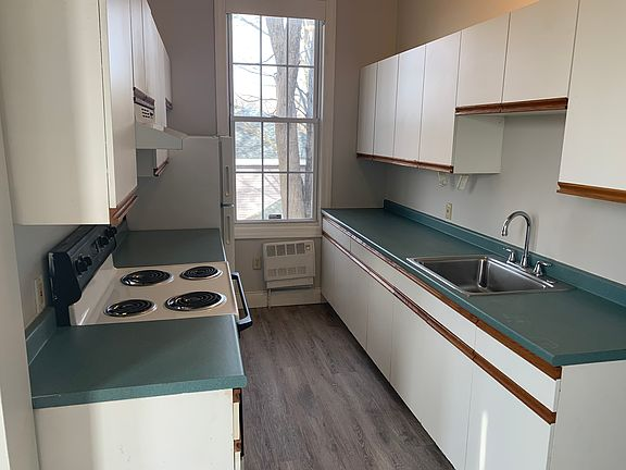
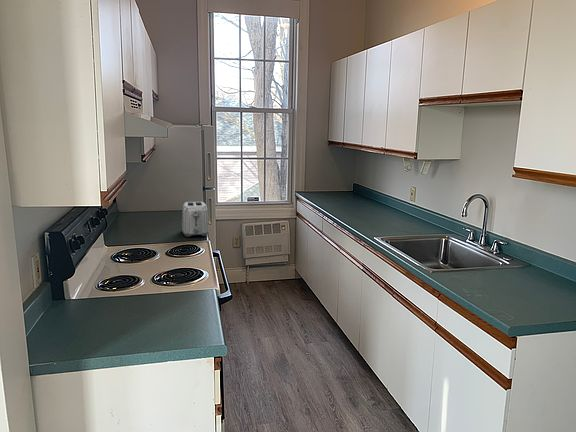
+ toaster (195, 218)
